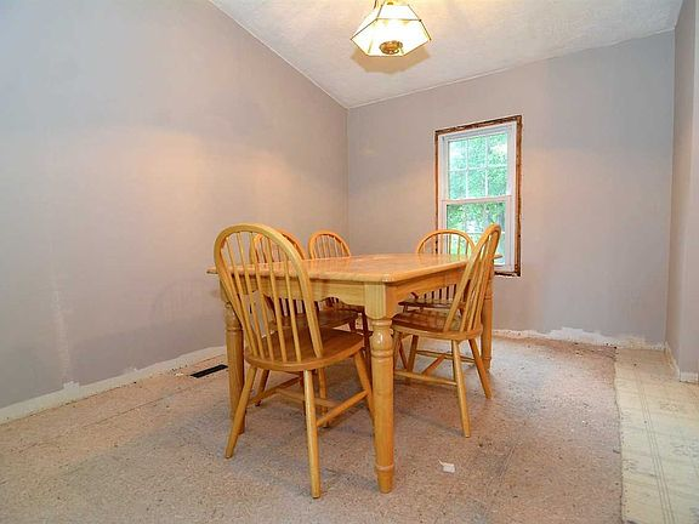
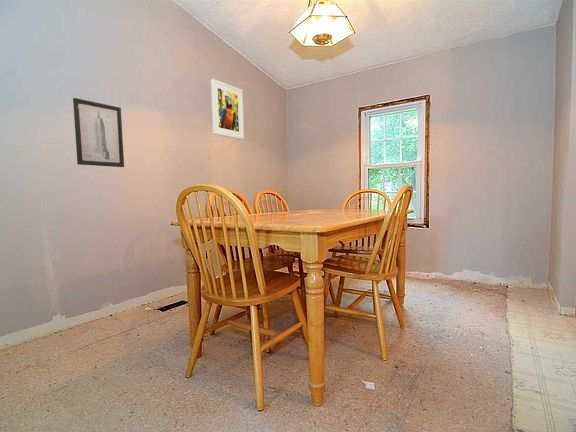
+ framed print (228, 110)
+ wall art (100, 134)
